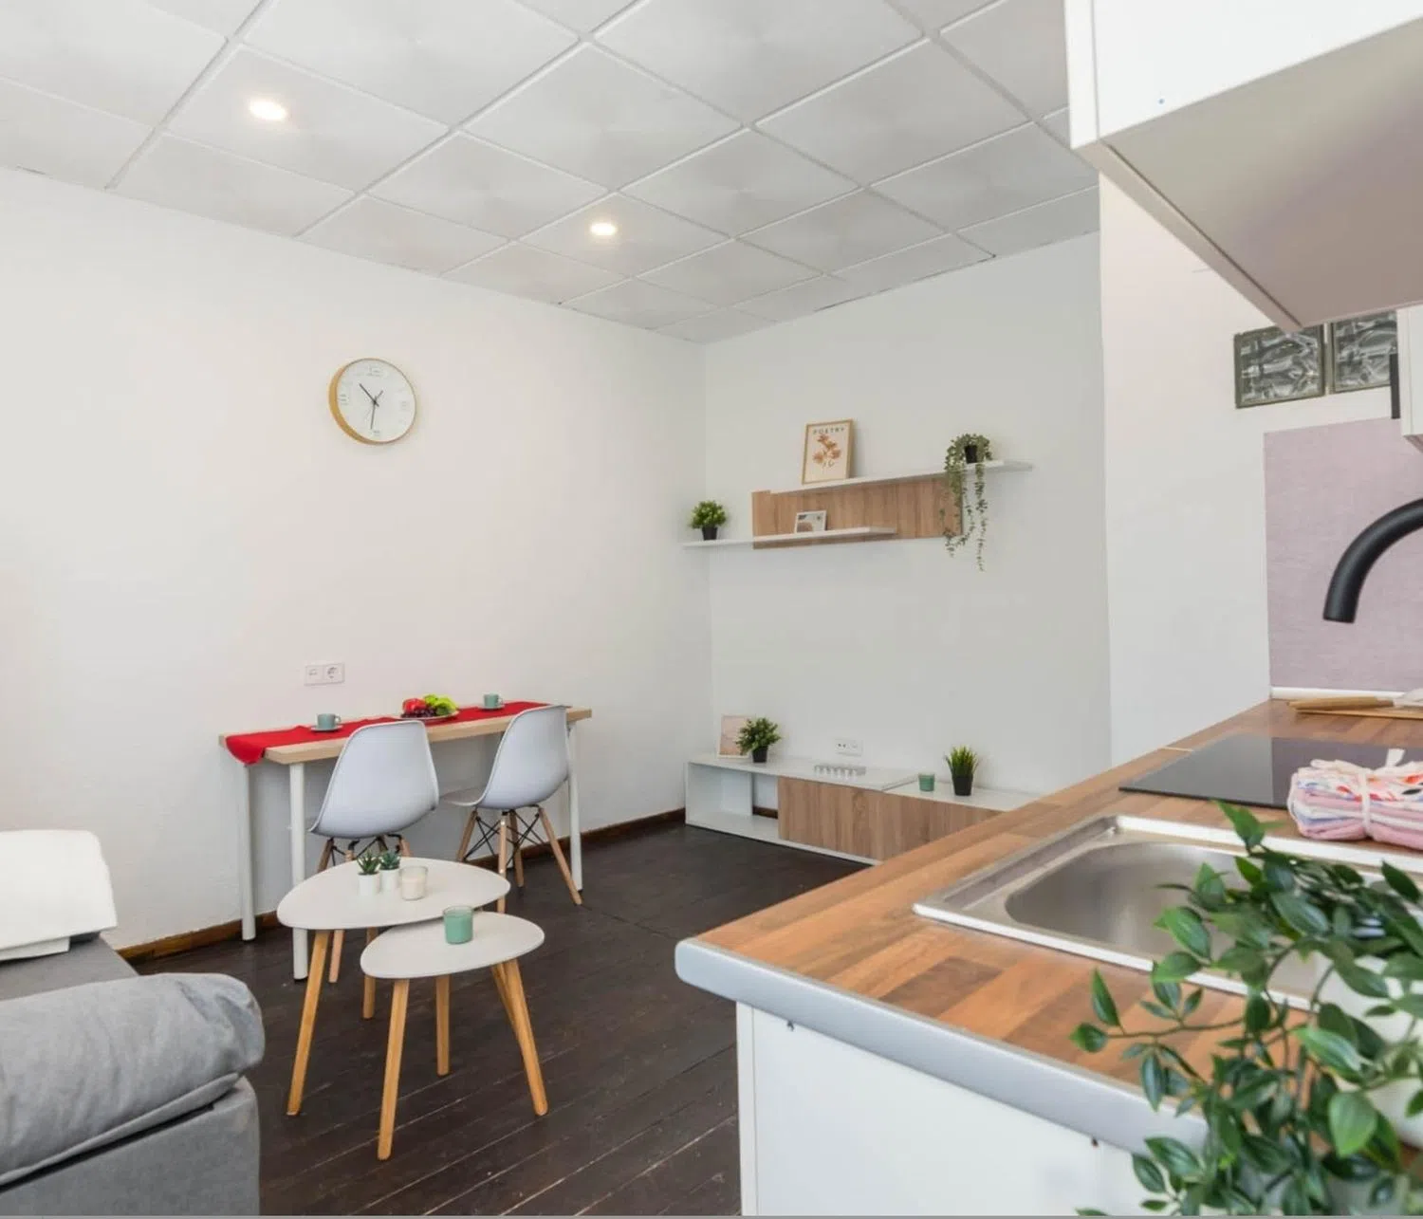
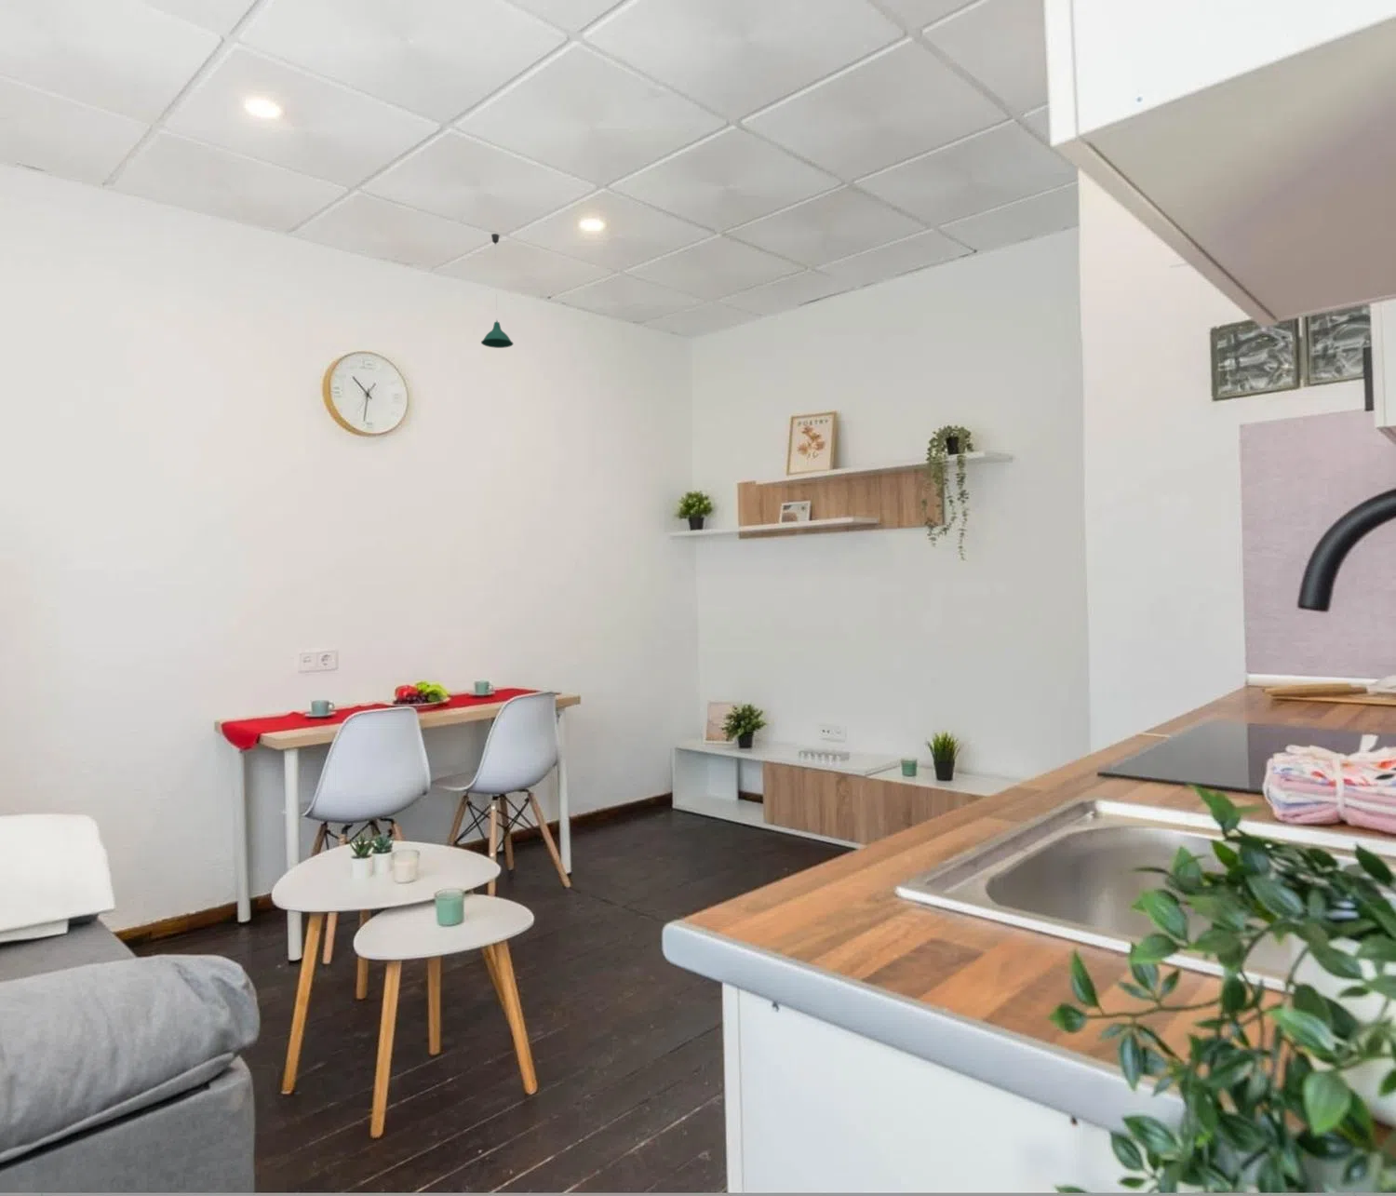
+ pendant light (496, 295)
